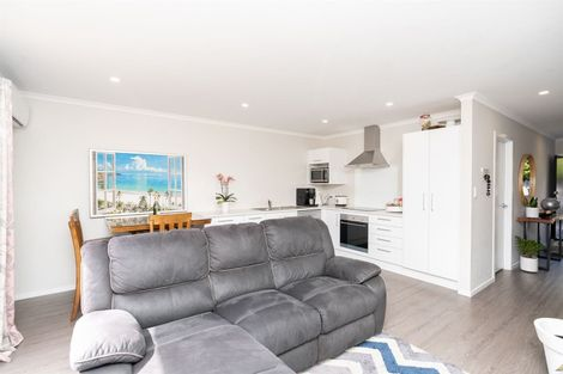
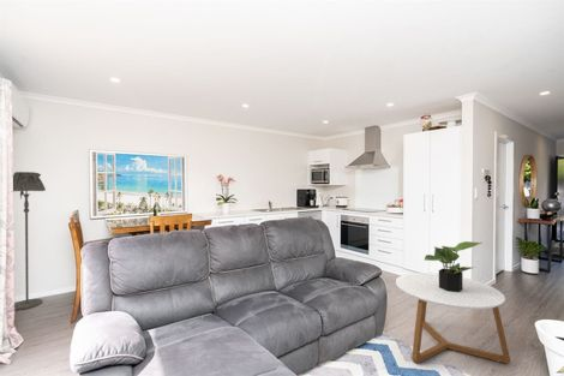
+ potted plant (452, 264)
+ coffee table (449, 306)
+ floor lamp (26, 238)
